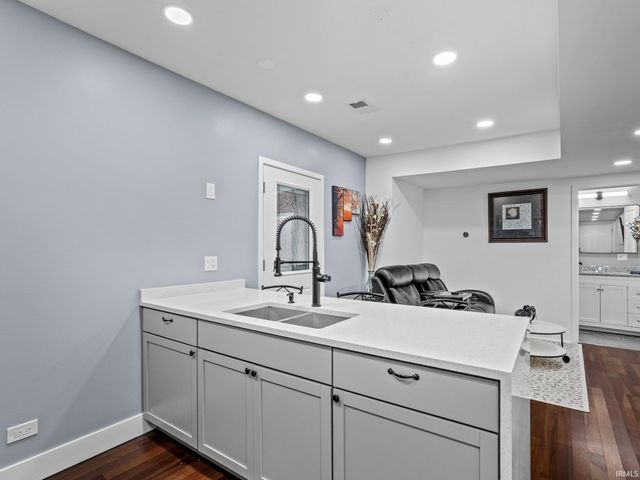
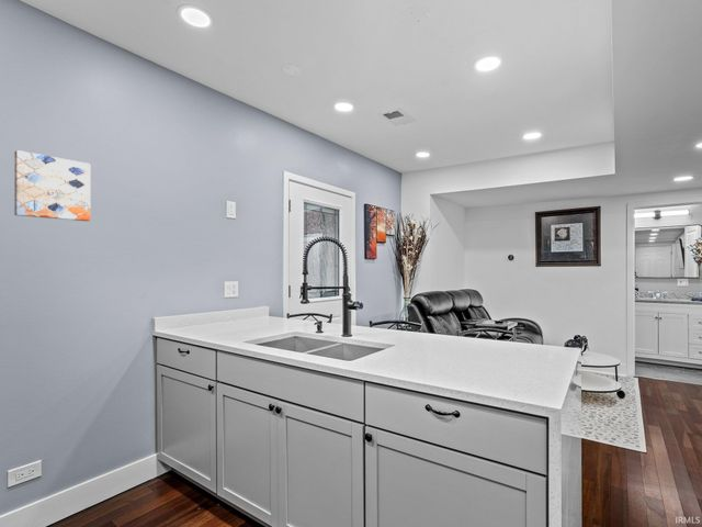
+ wall art (54, 188)
